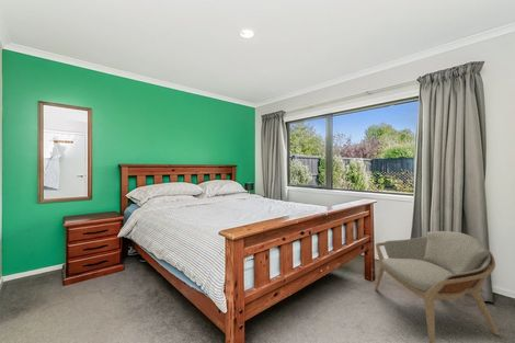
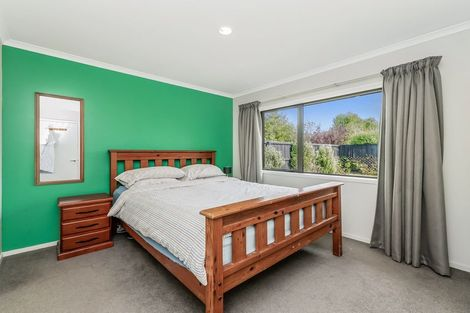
- armchair (433, 272)
